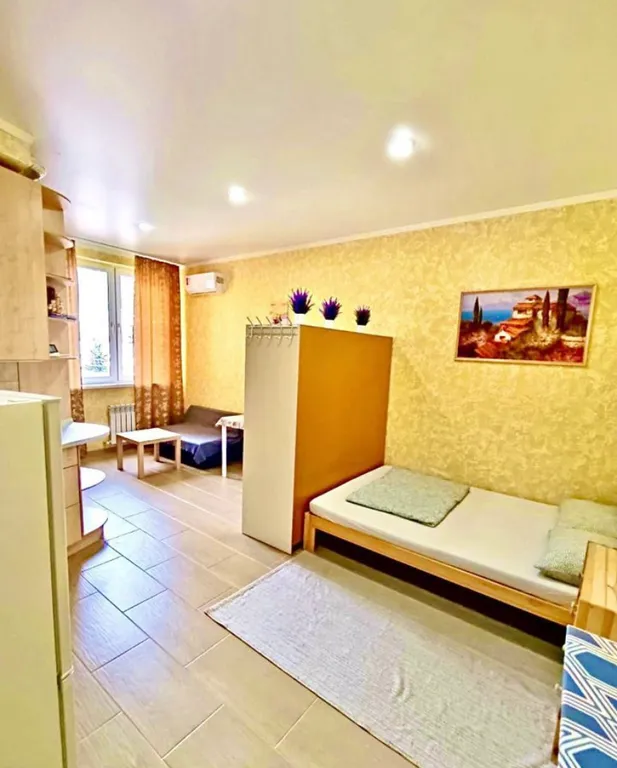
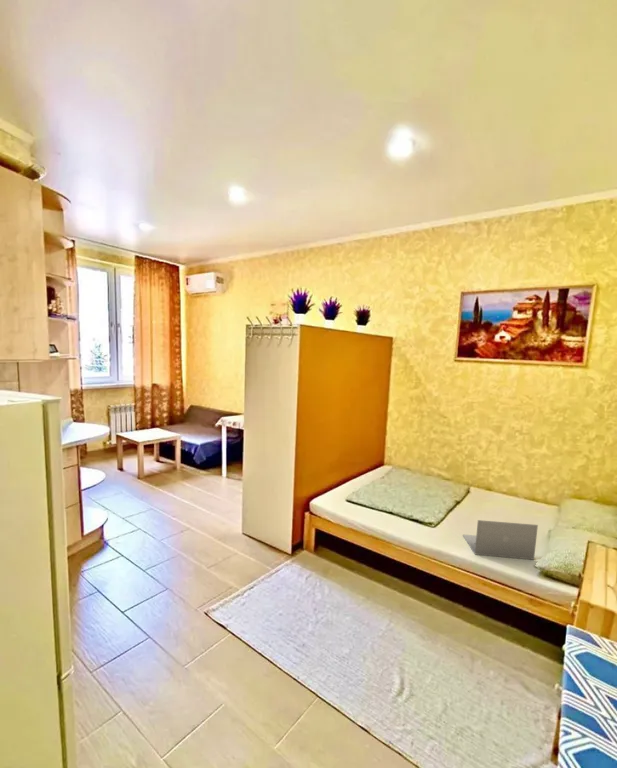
+ laptop (497, 530)
